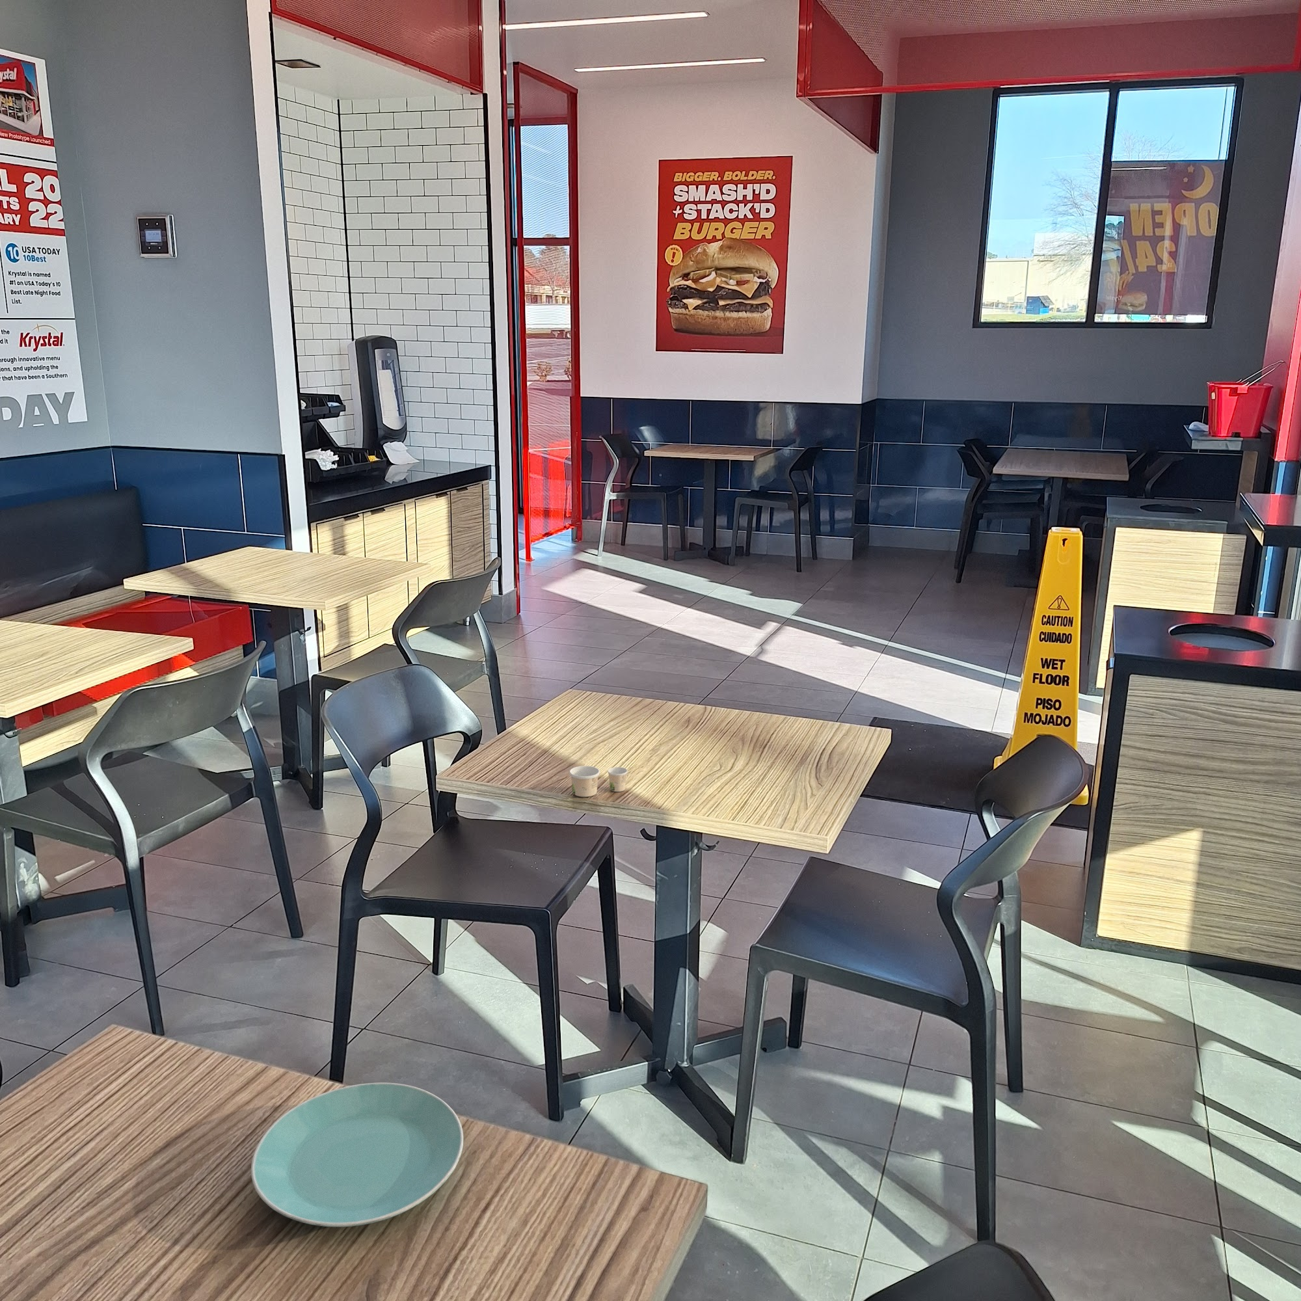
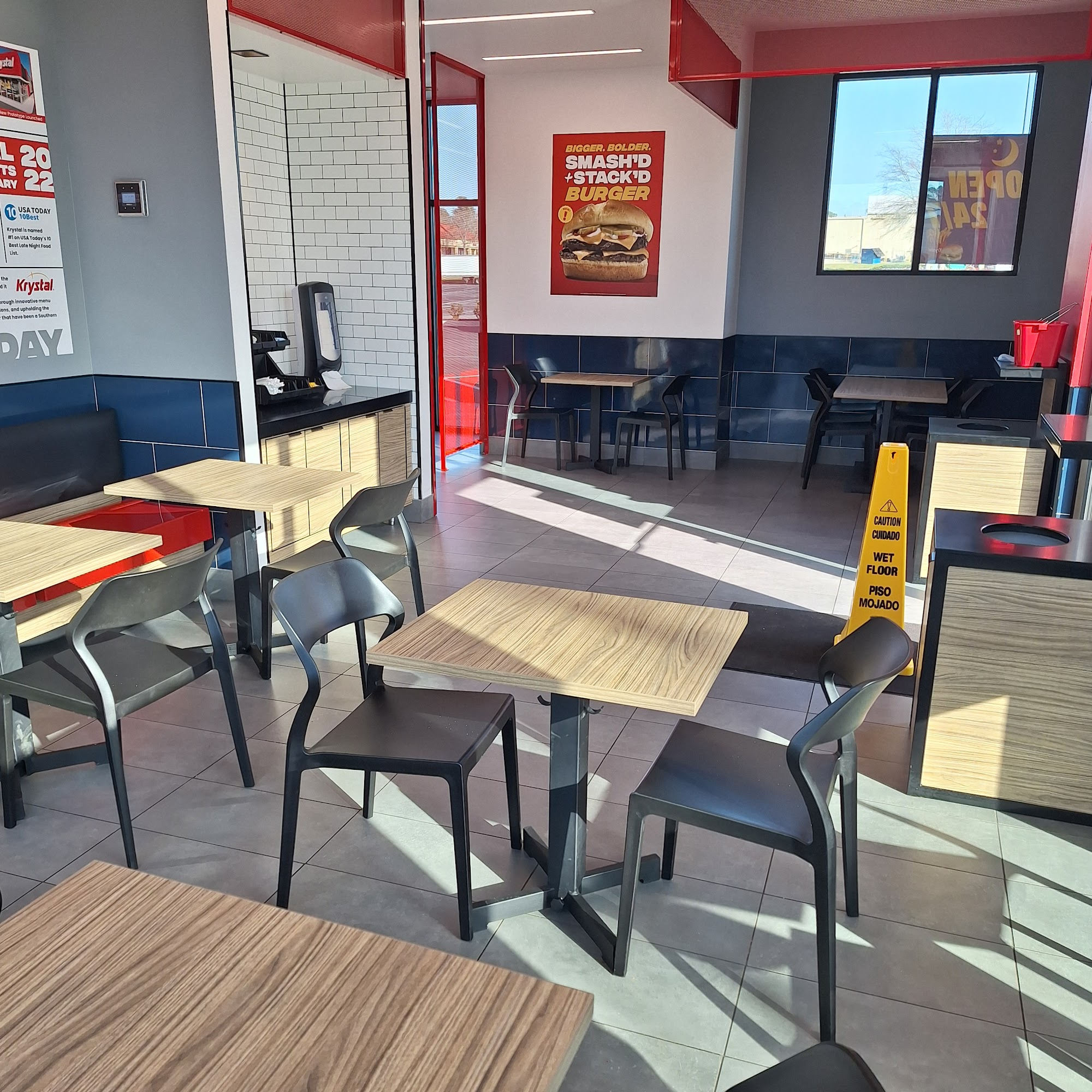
- plate (360, 1157)
- paper cup (597, 780)
